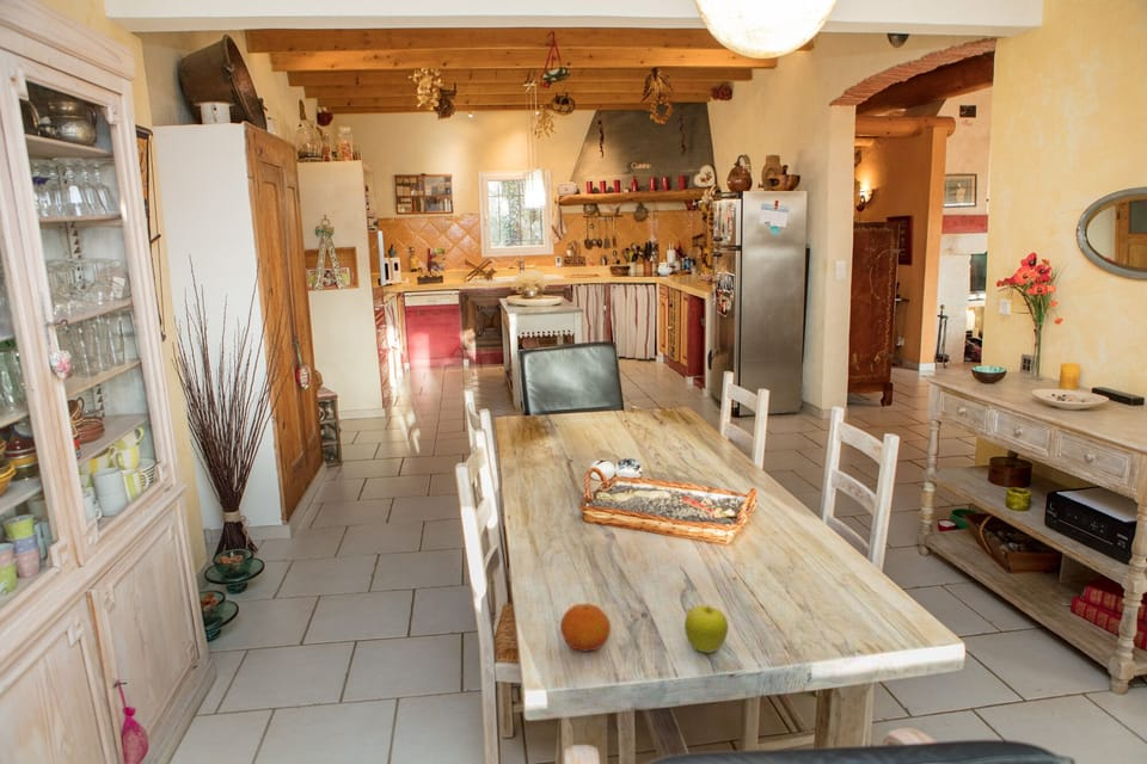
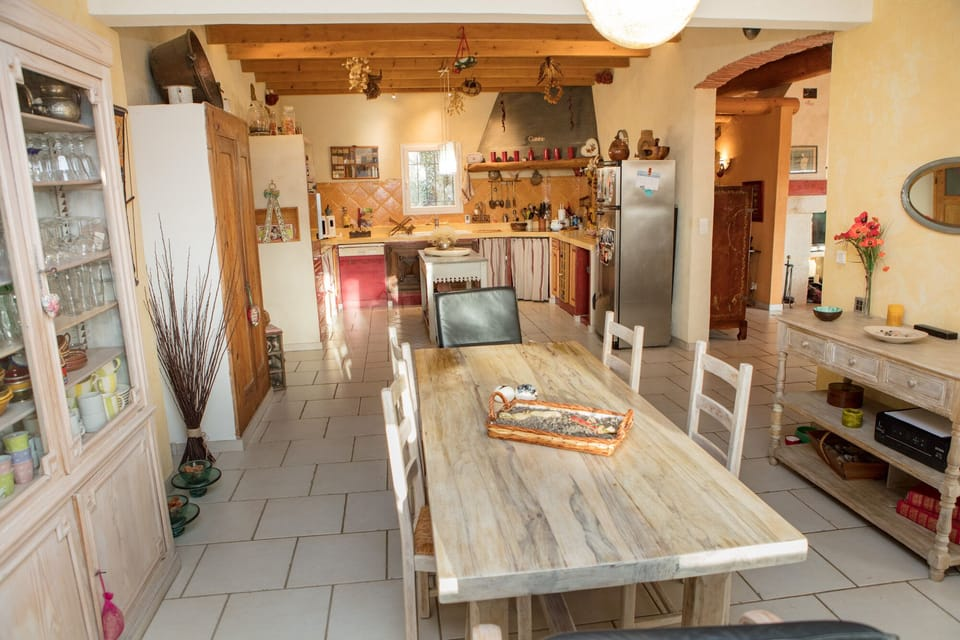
- fruit (584, 627)
- fruit (706, 628)
